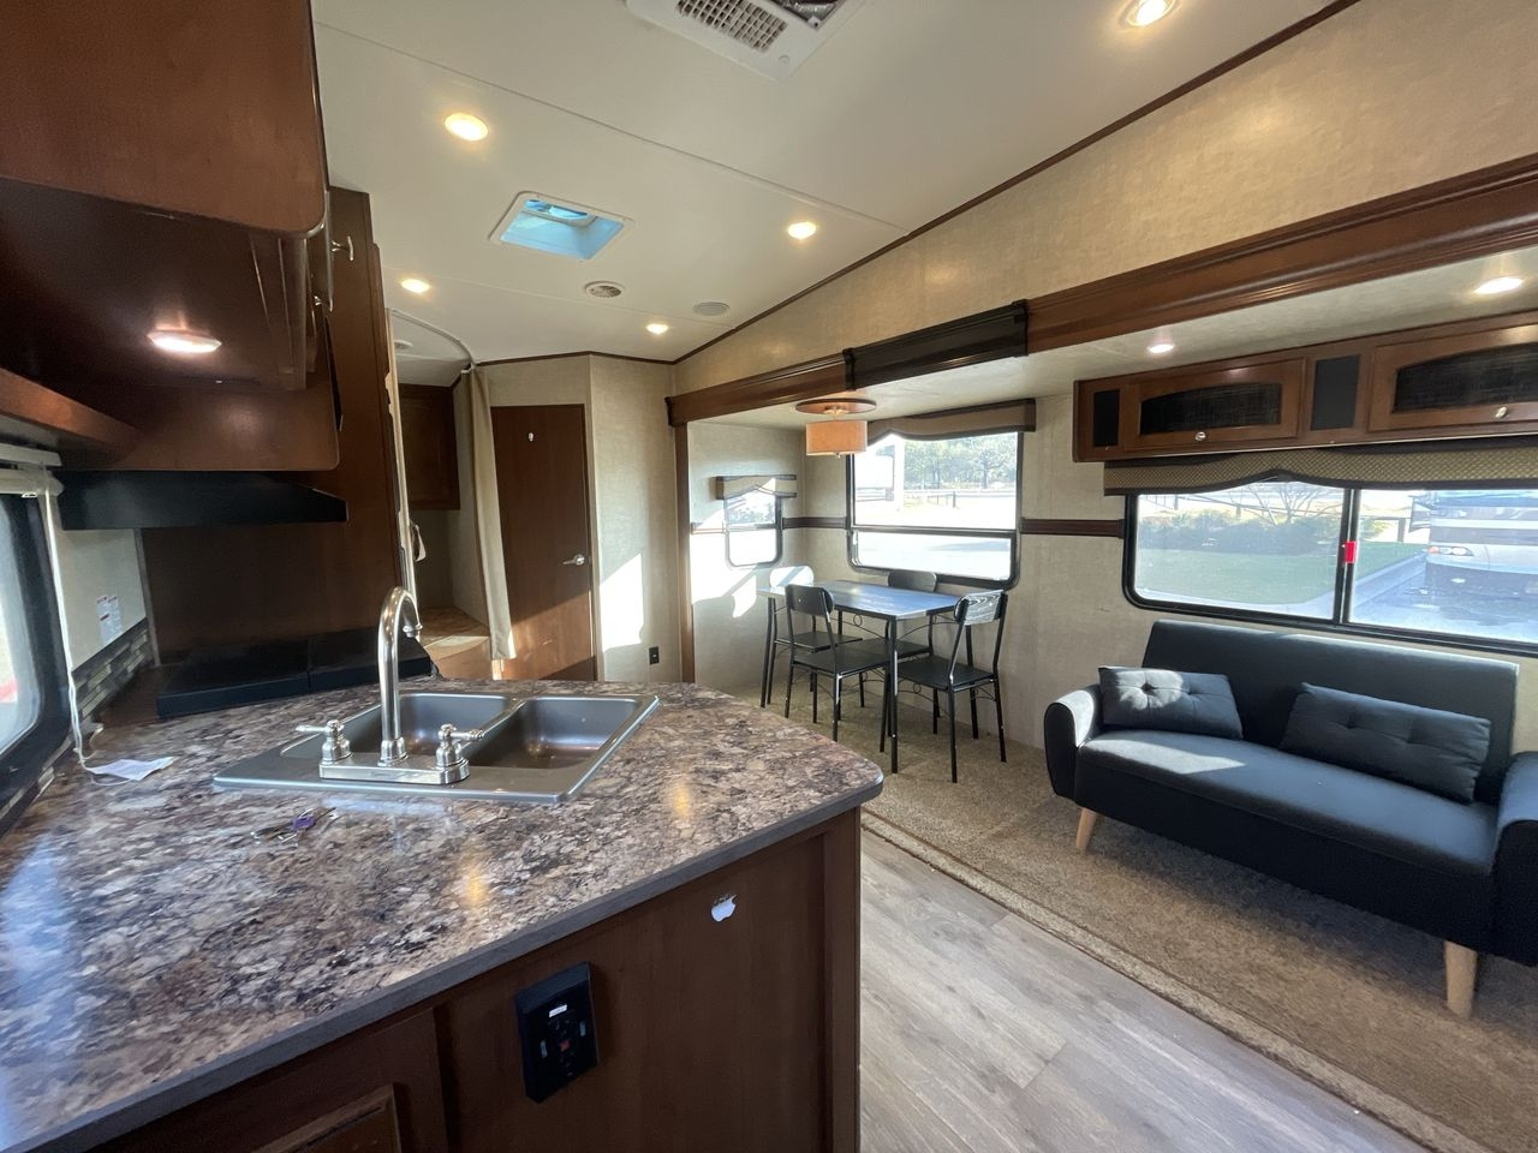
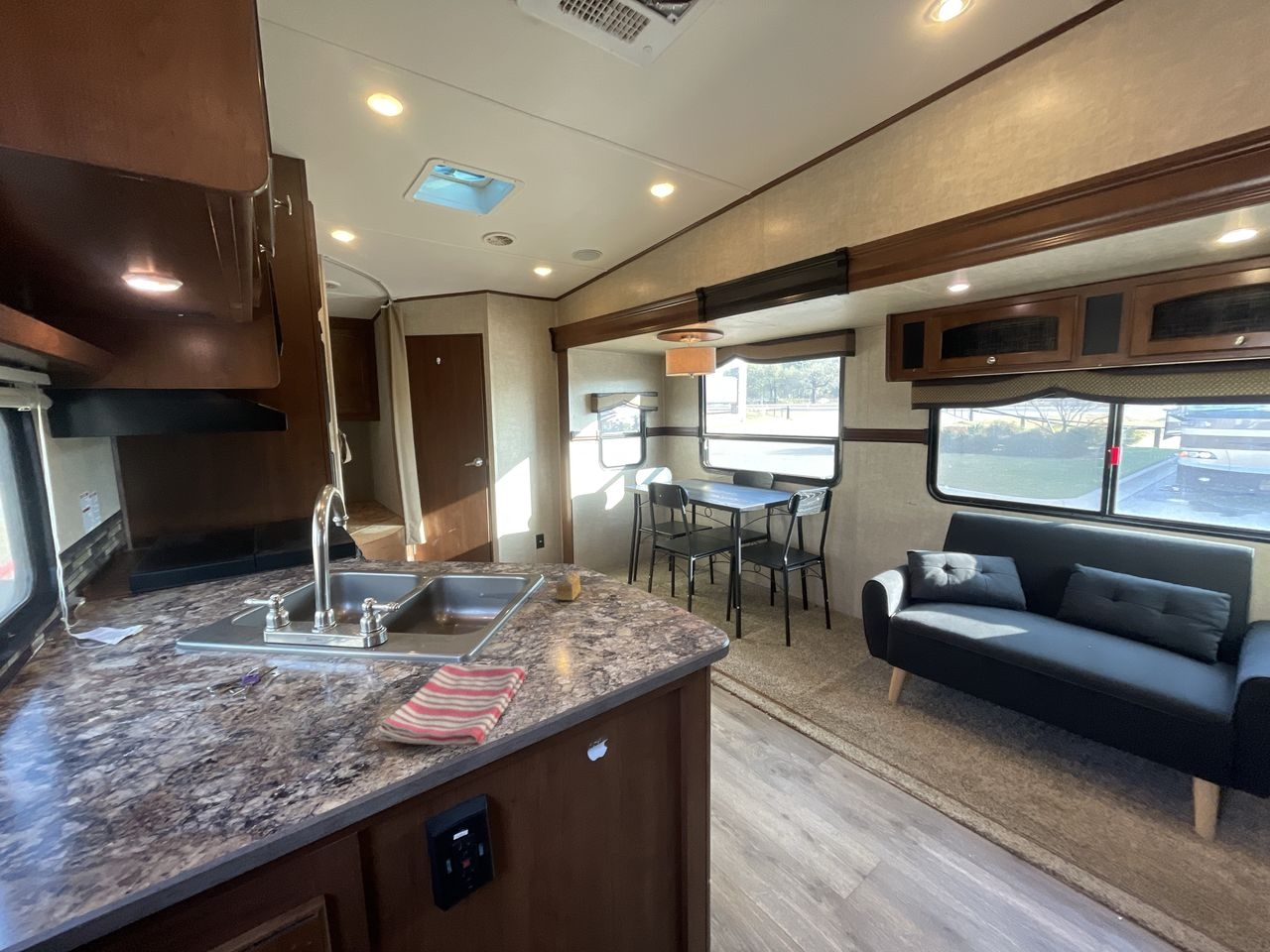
+ dish towel (460, 696)
+ cake slice (569, 584)
